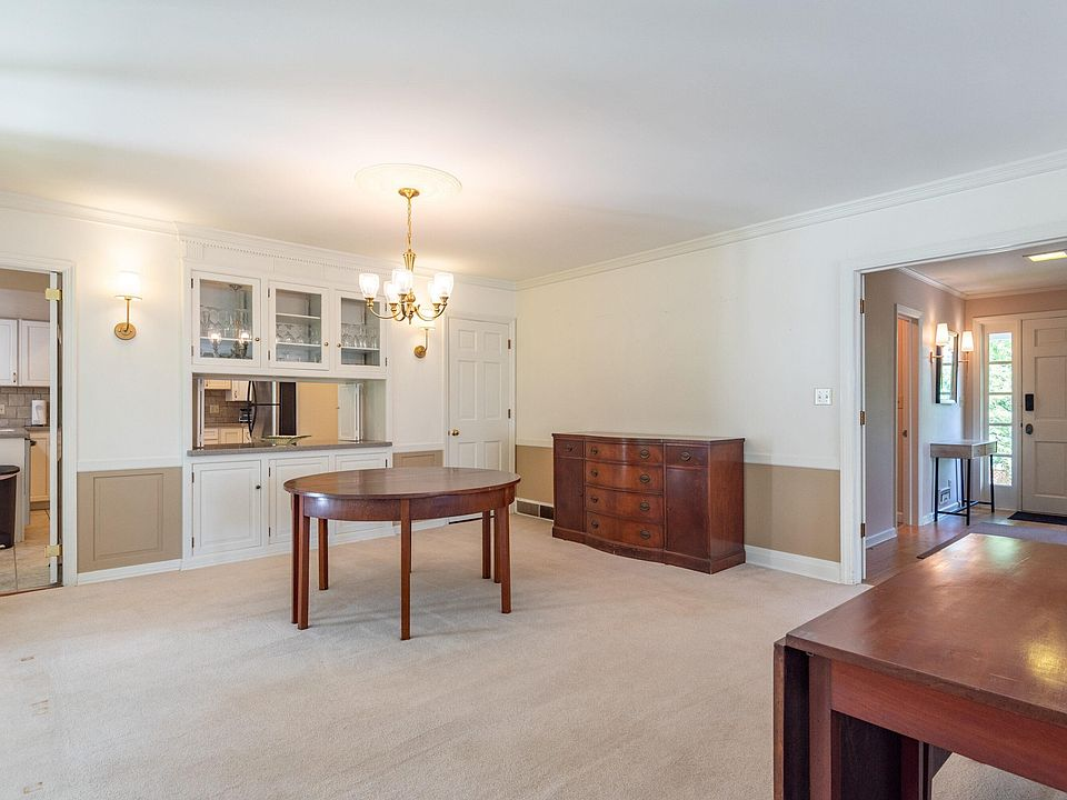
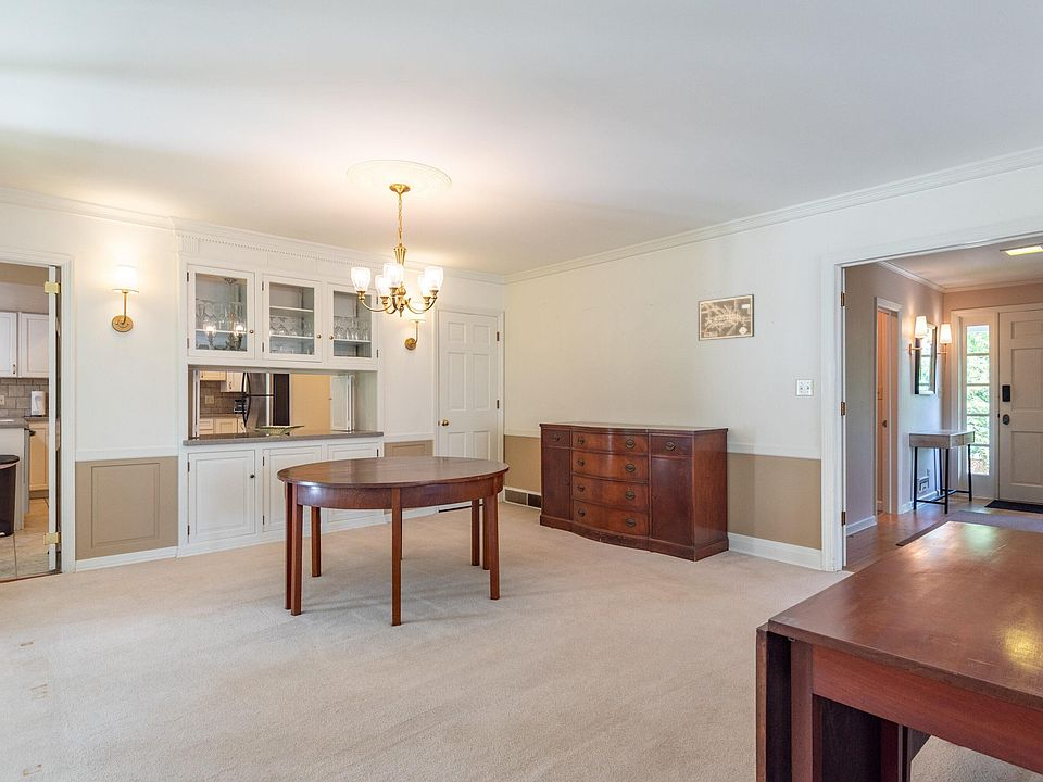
+ wall art (725, 318)
